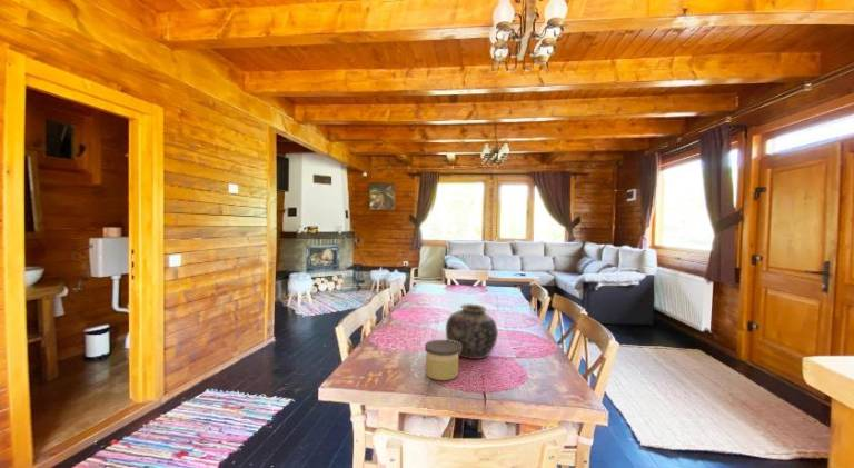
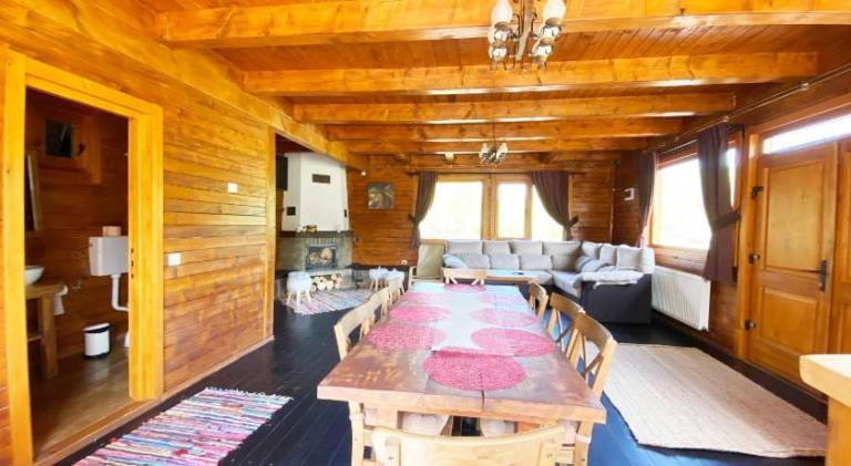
- candle (441, 359)
- vase (470, 329)
